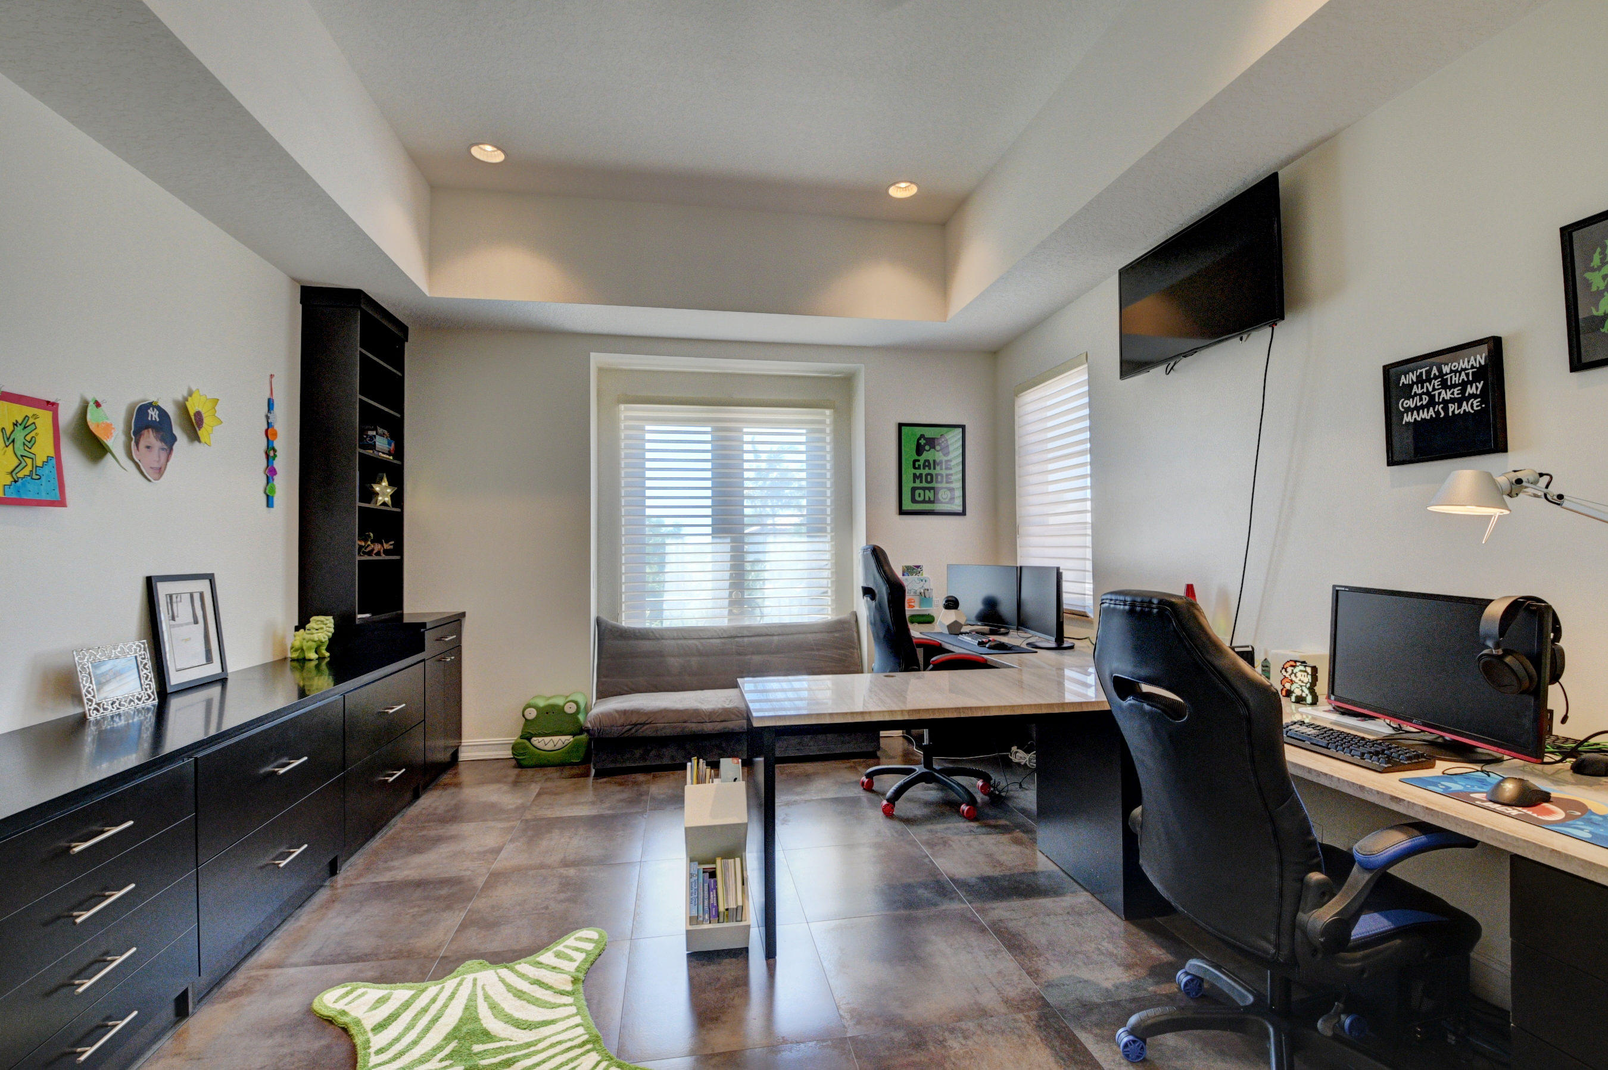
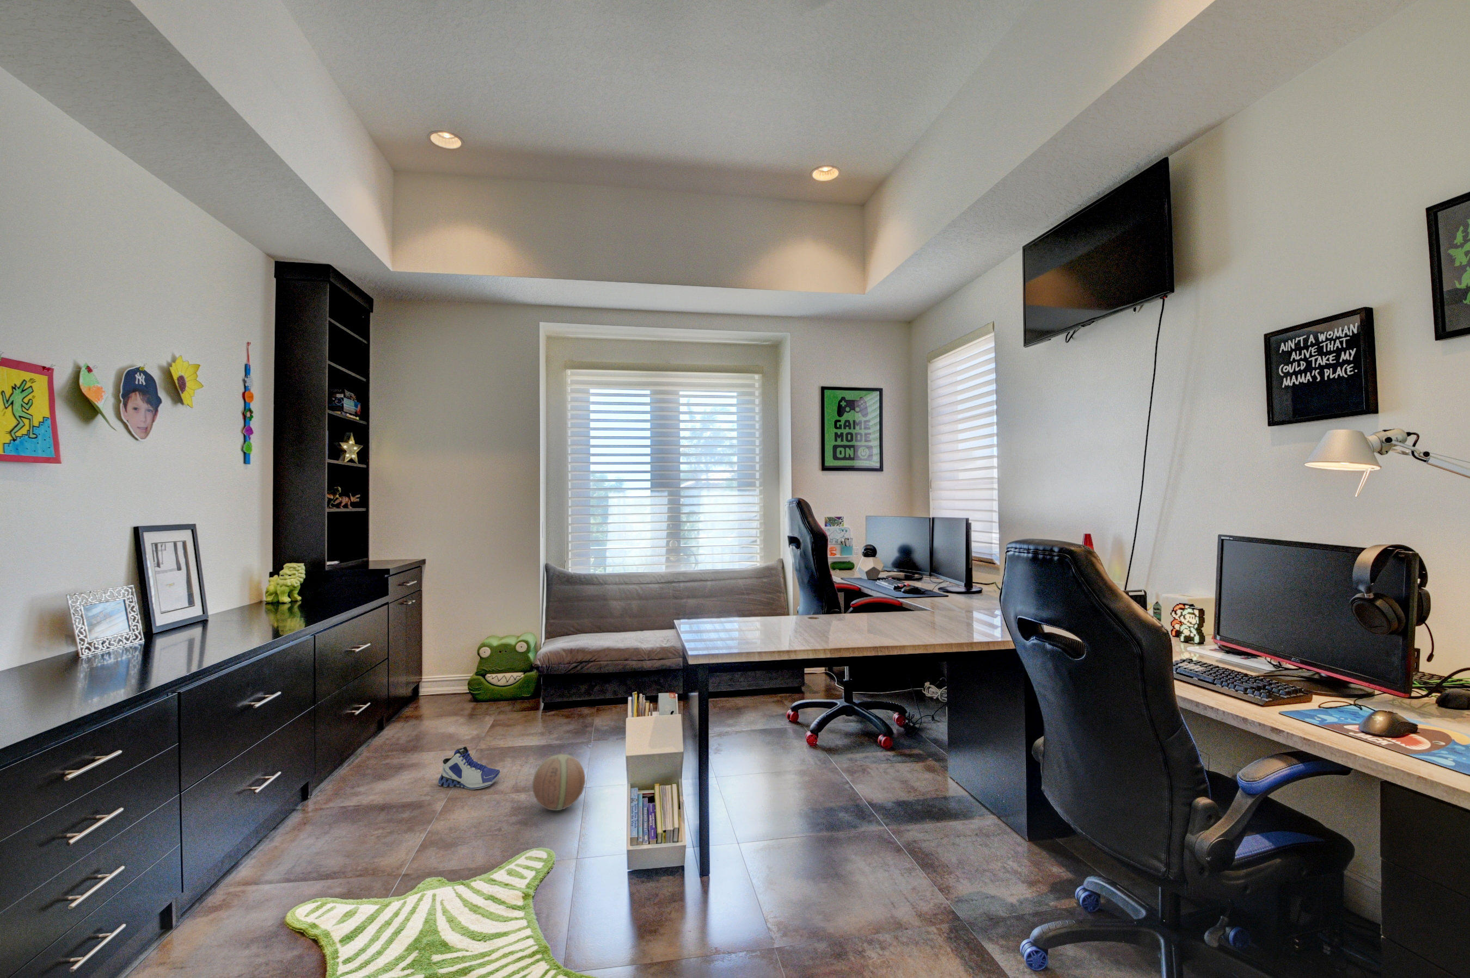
+ sneaker (467, 766)
+ ball (559, 782)
